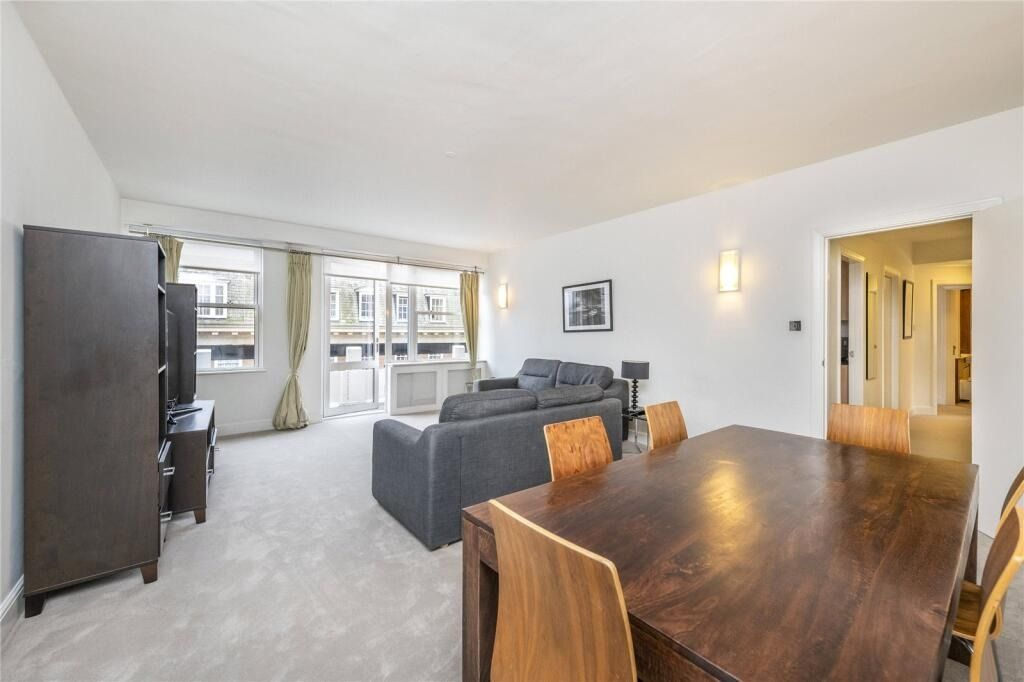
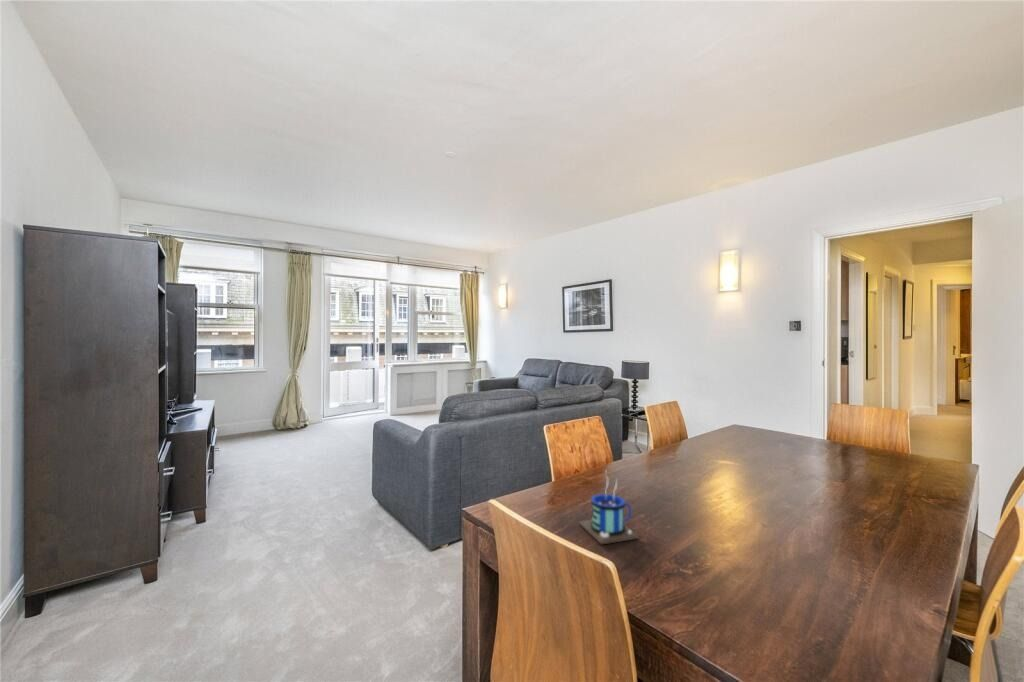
+ mug (610, 496)
